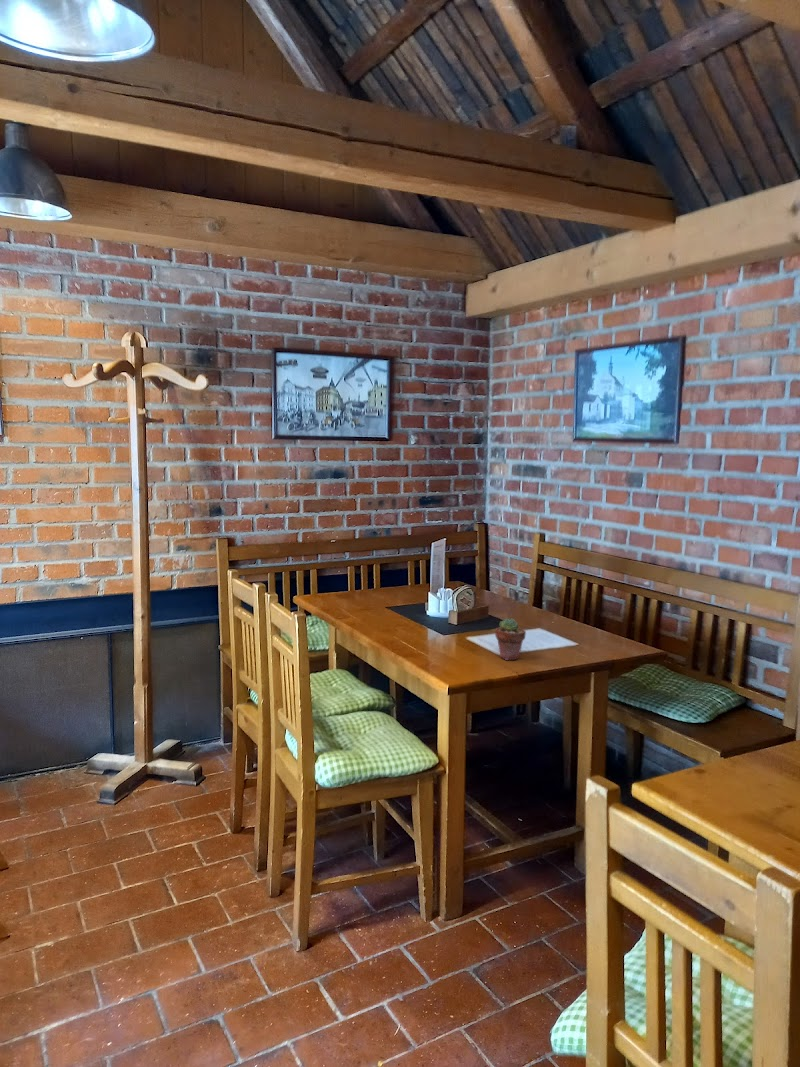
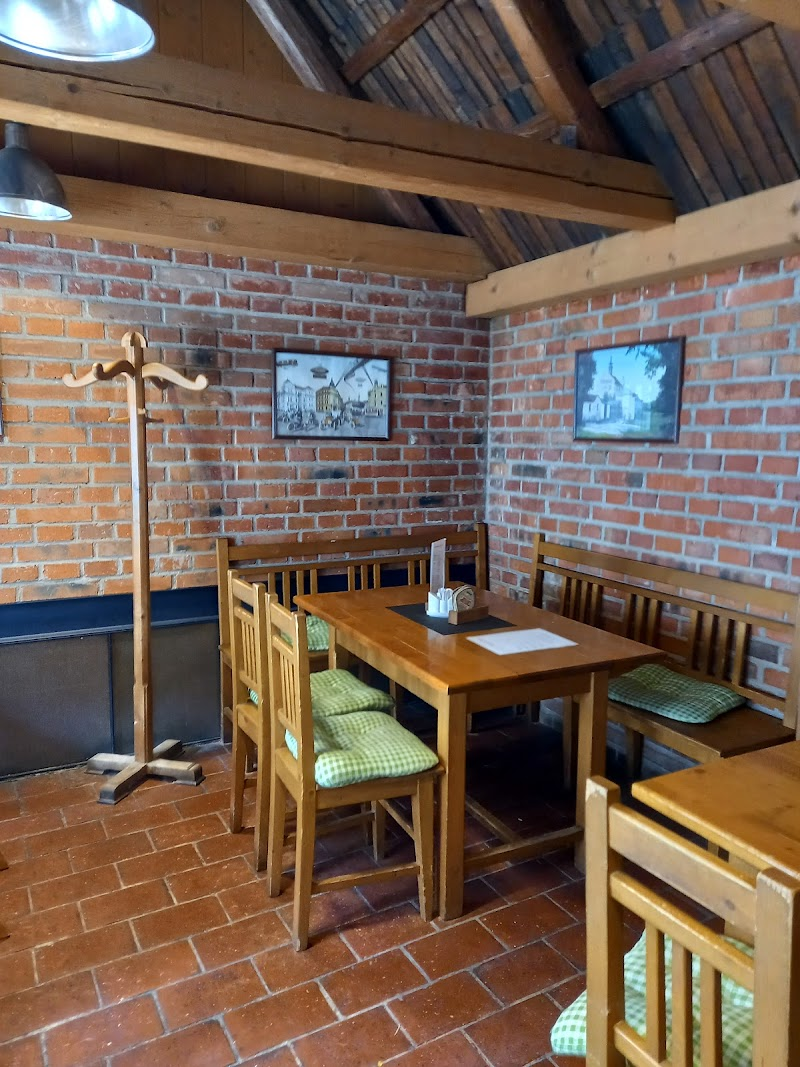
- potted succulent (510, 637)
